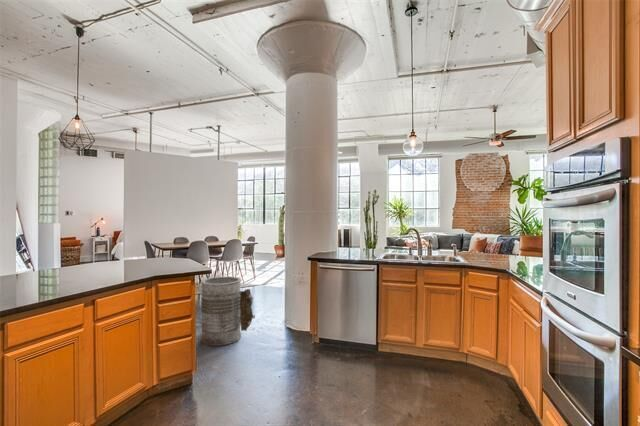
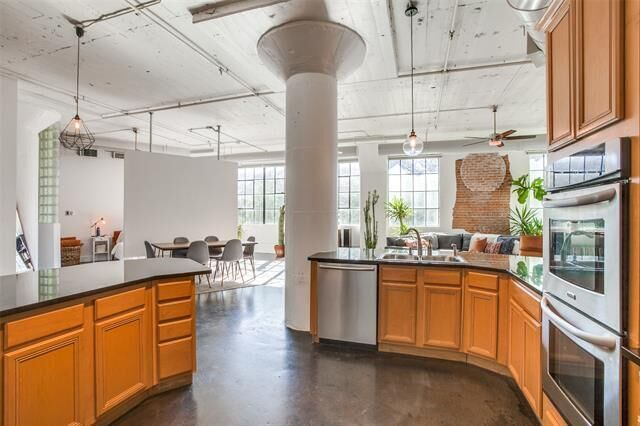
- trash can (227, 309)
